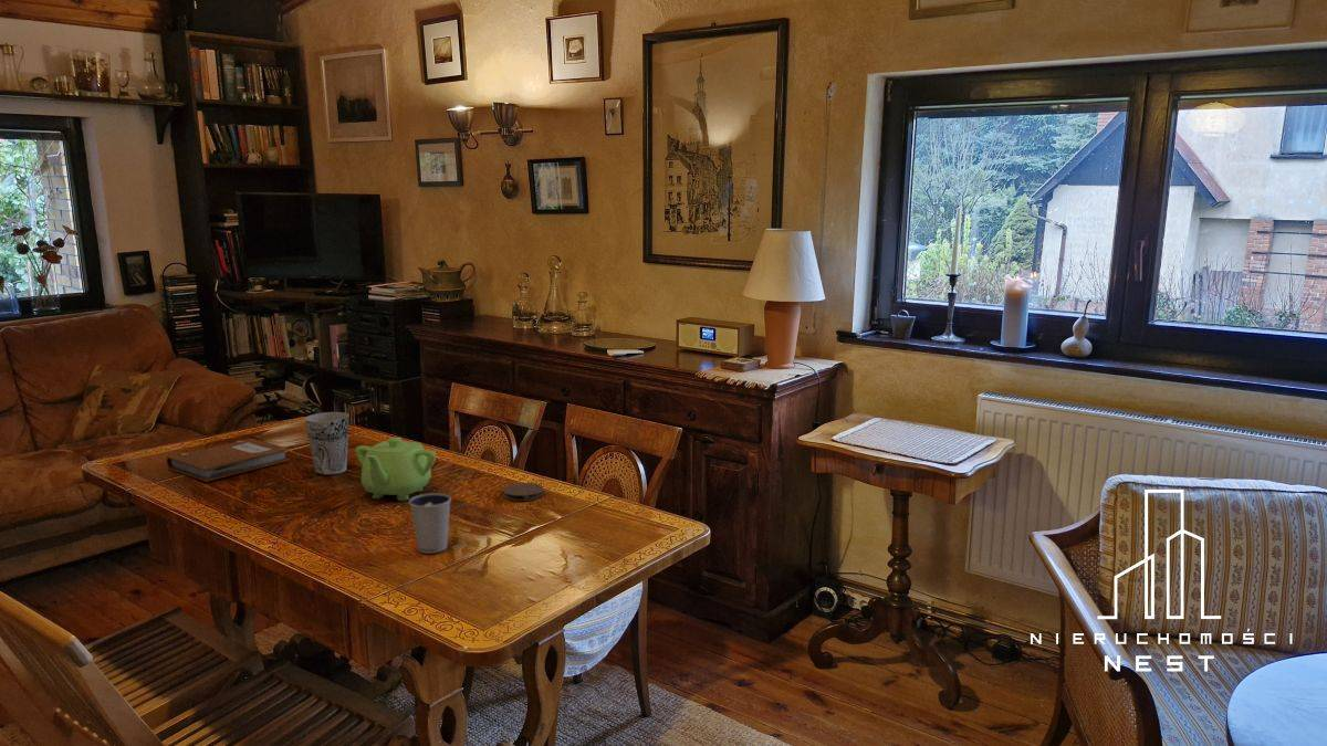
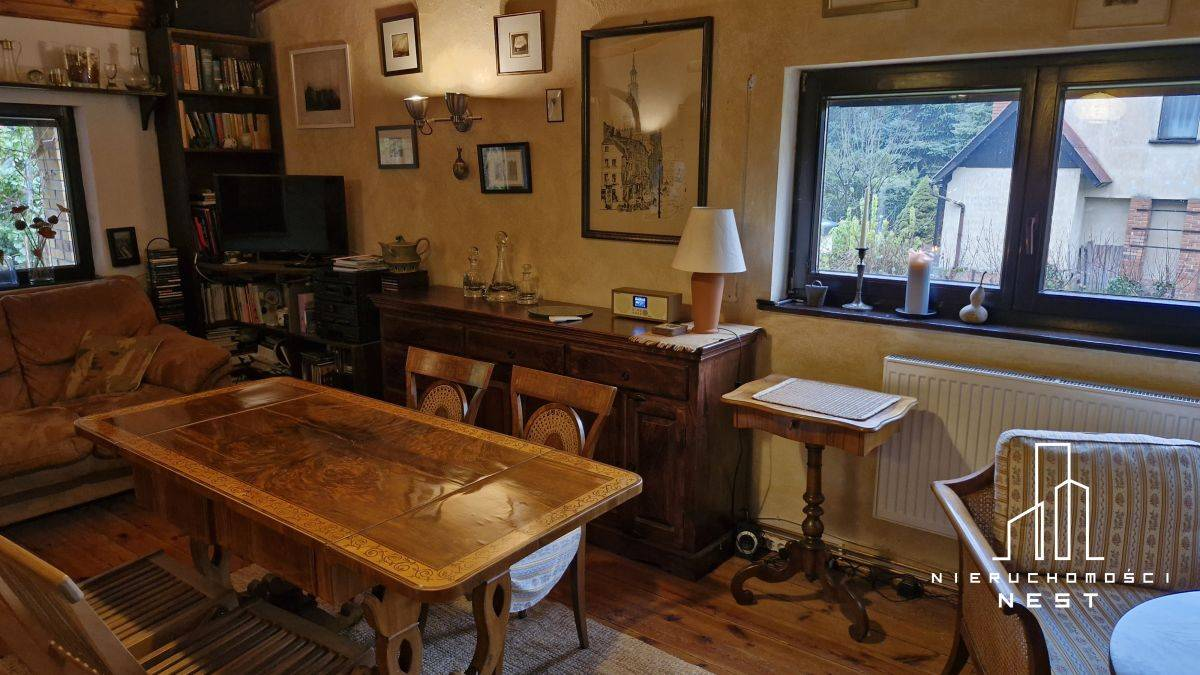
- coaster (523, 491)
- dixie cup (431, 524)
- notebook (230, 458)
- teapot (389, 469)
- cup (328, 443)
